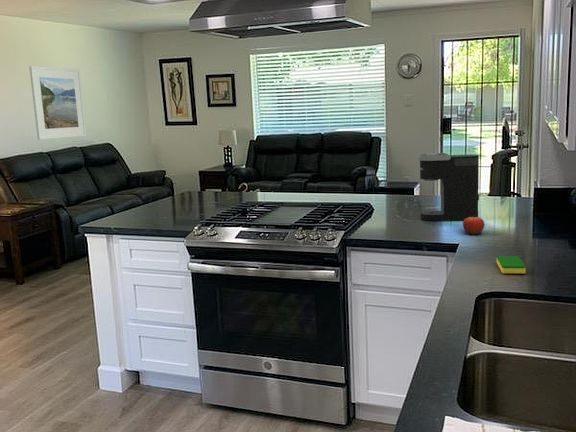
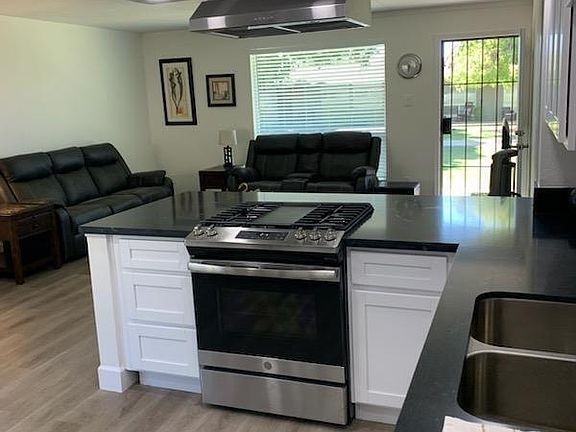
- fruit (473, 223)
- dish sponge (510, 264)
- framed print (59, 103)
- coffee maker (448, 186)
